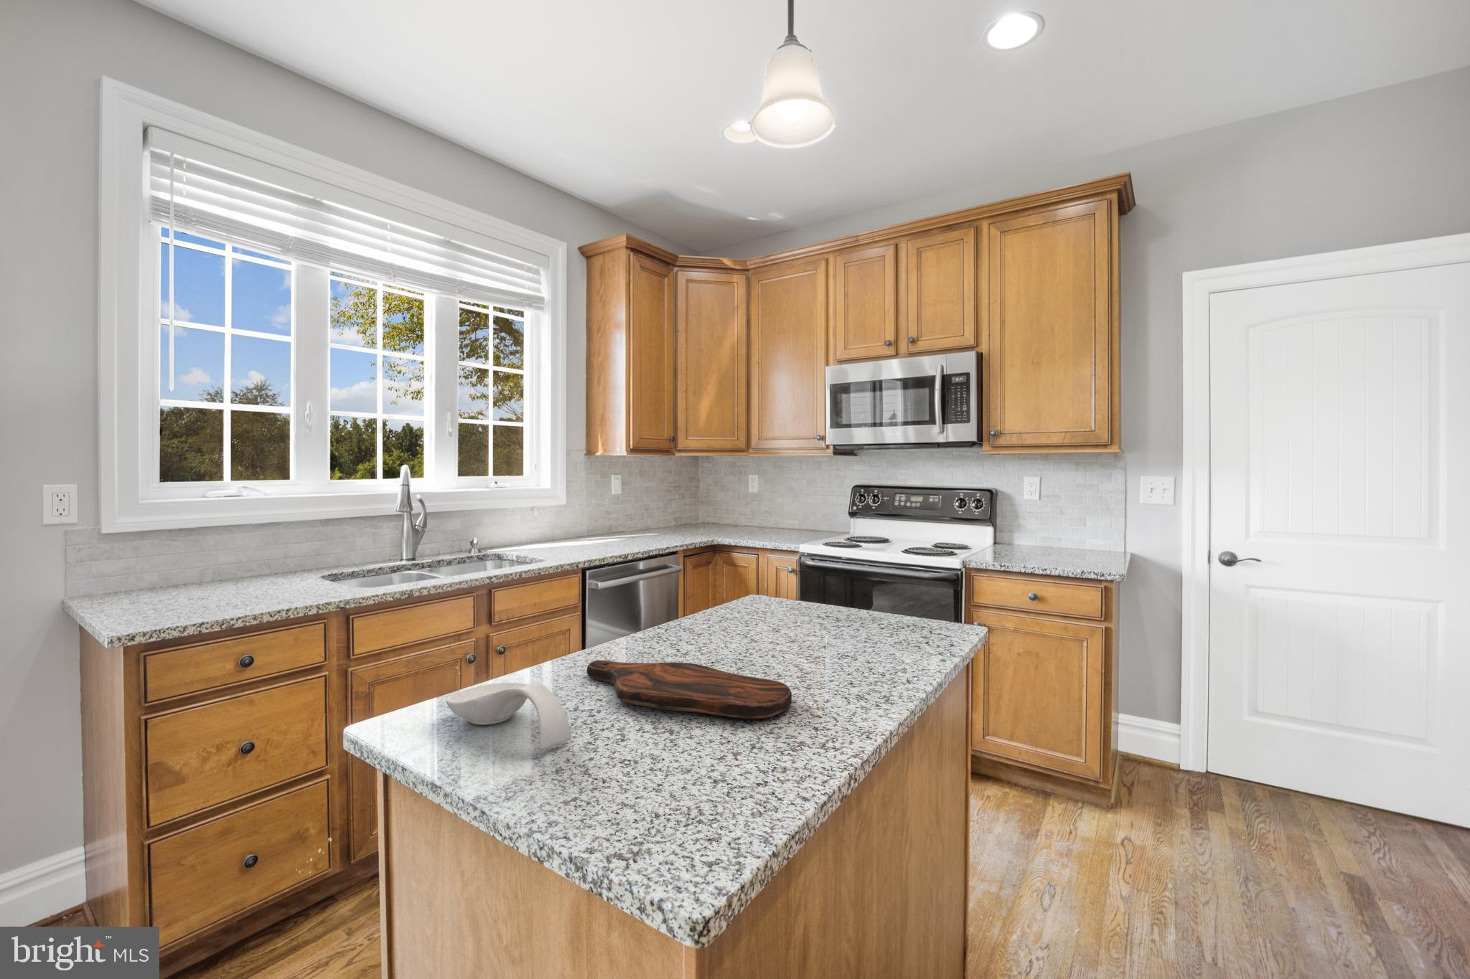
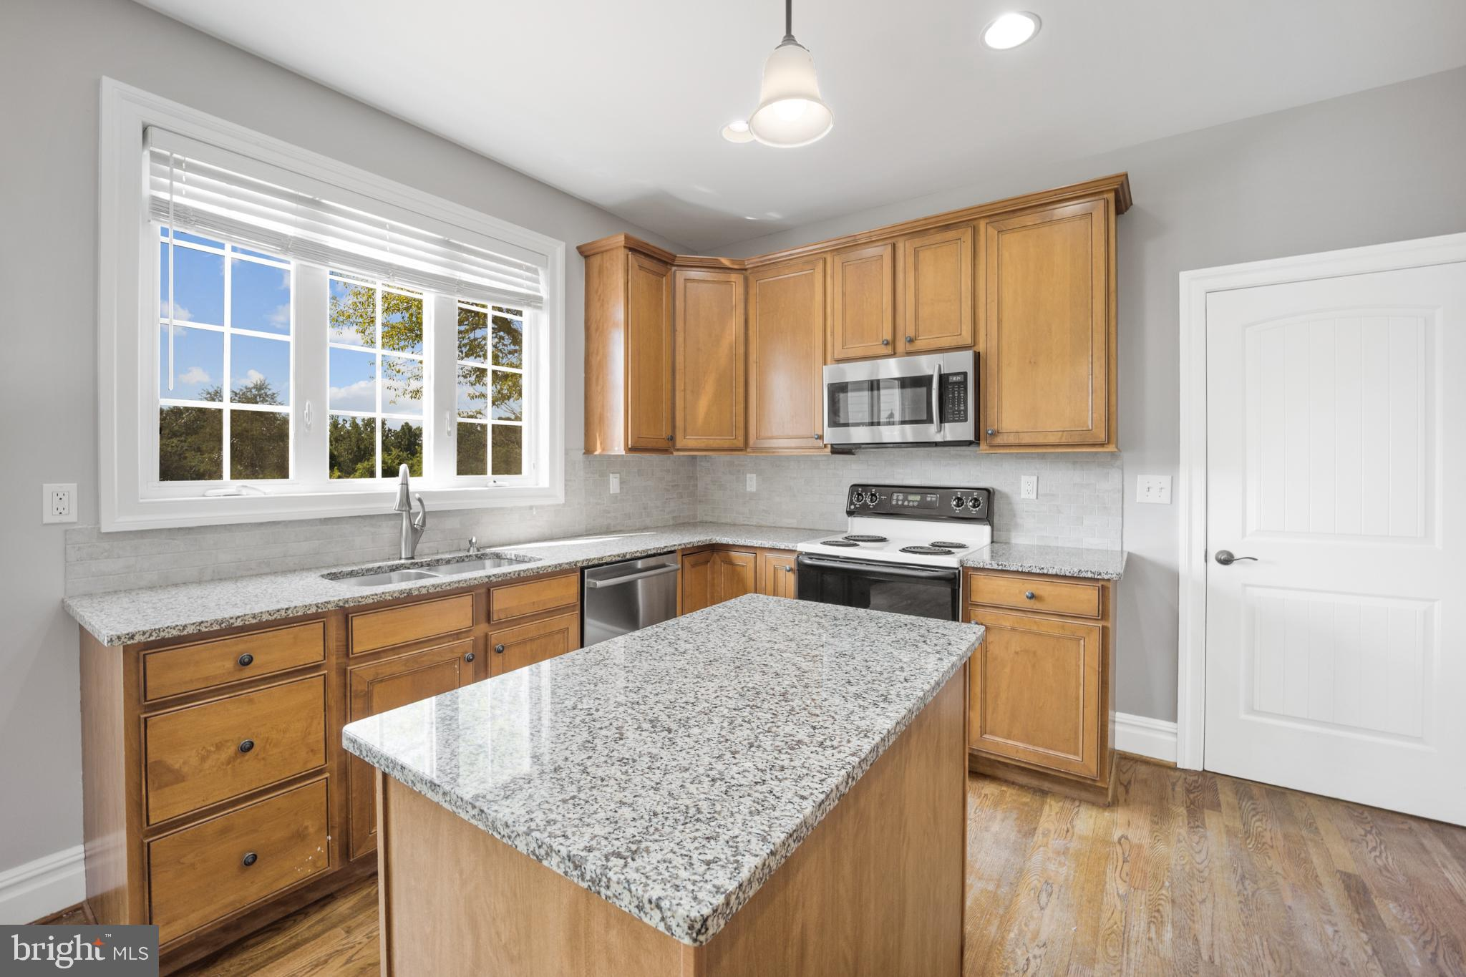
- cutting board (674, 685)
- spoon rest (510, 703)
